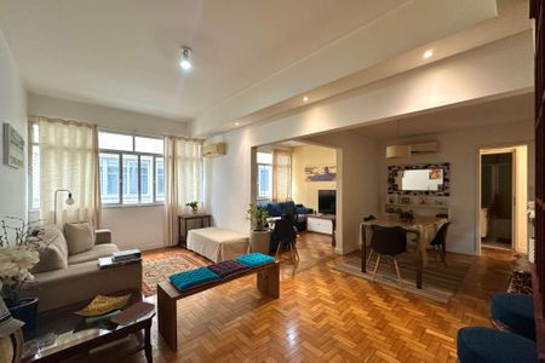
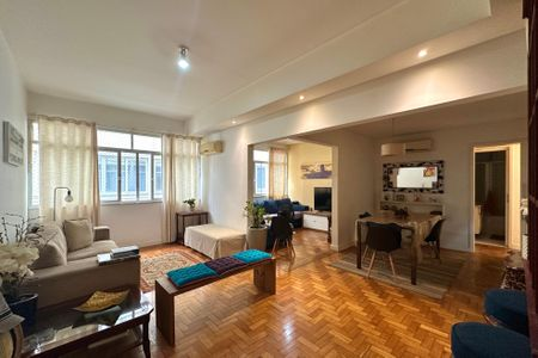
- book (133, 312)
